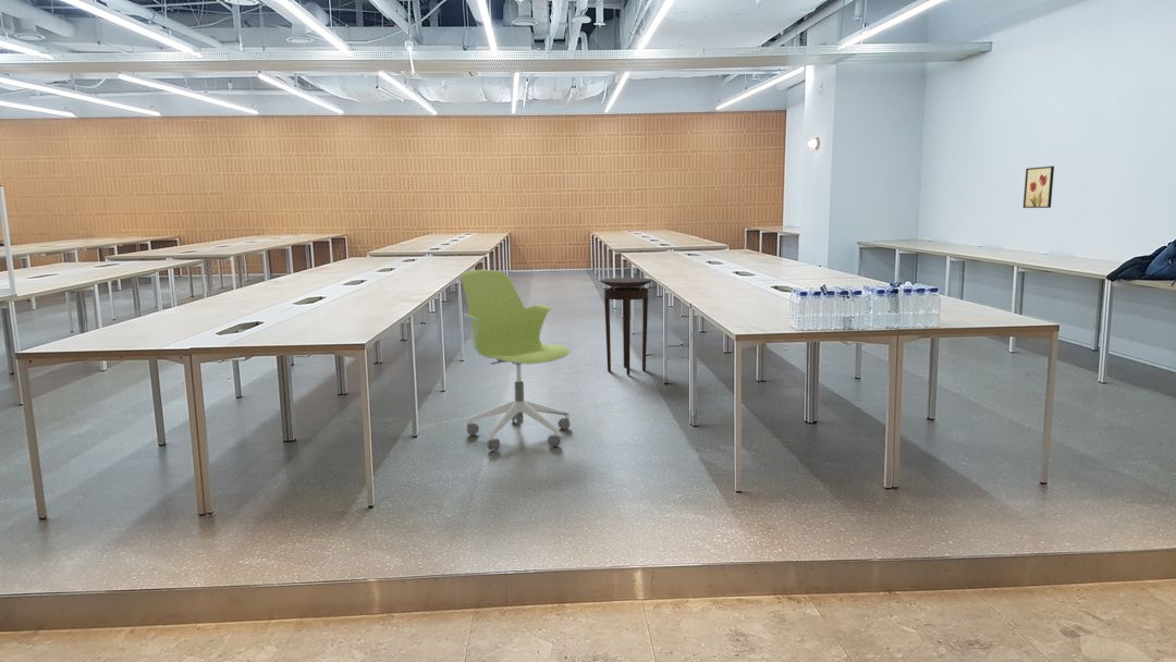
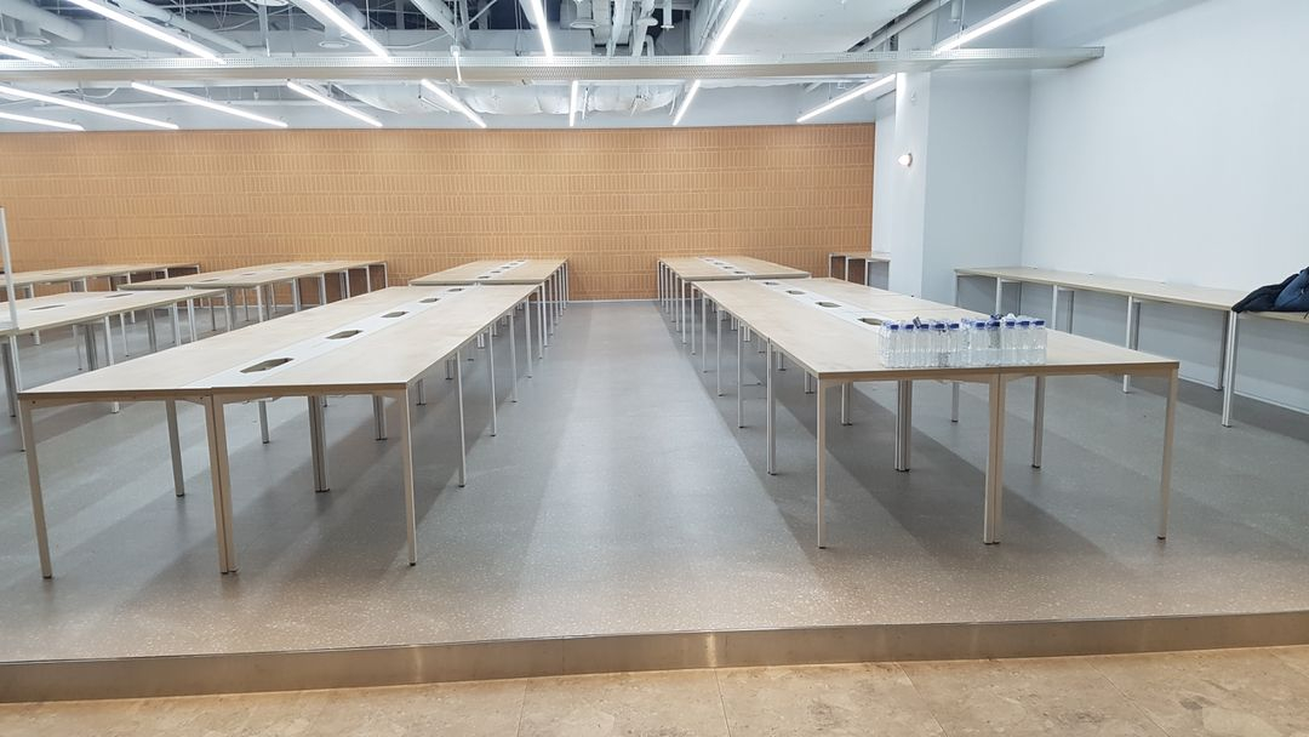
- wall art (1039, 187)
- stool (626, 326)
- office chair (515, 355)
